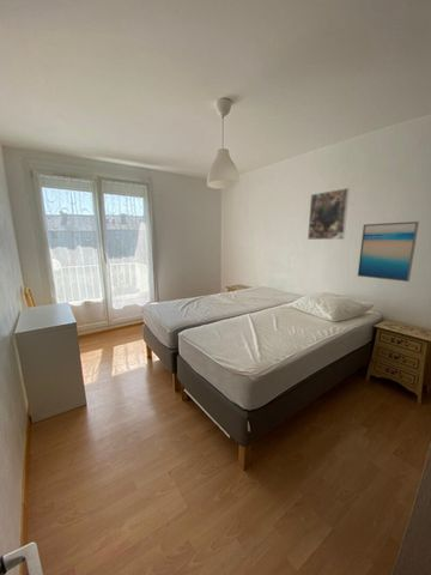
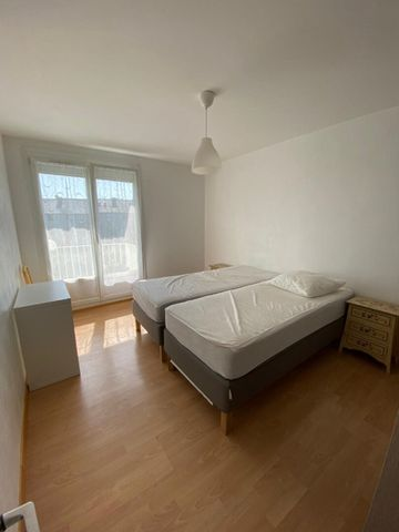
- wall art (384, 250)
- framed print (327, 216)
